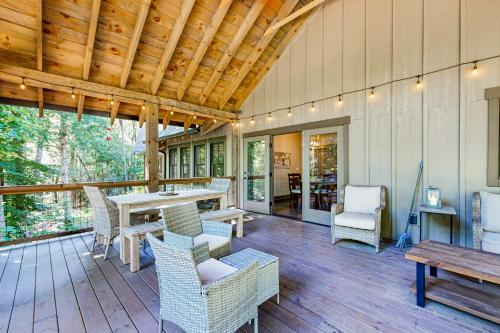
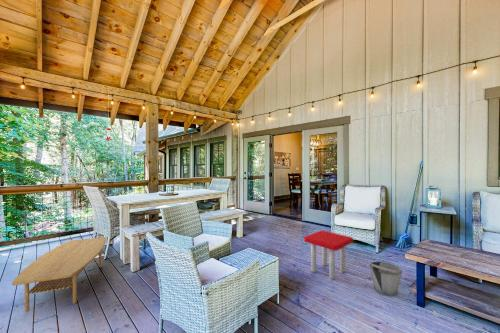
+ bucket (385, 276)
+ stool (329, 254)
+ coffee table (70, 269)
